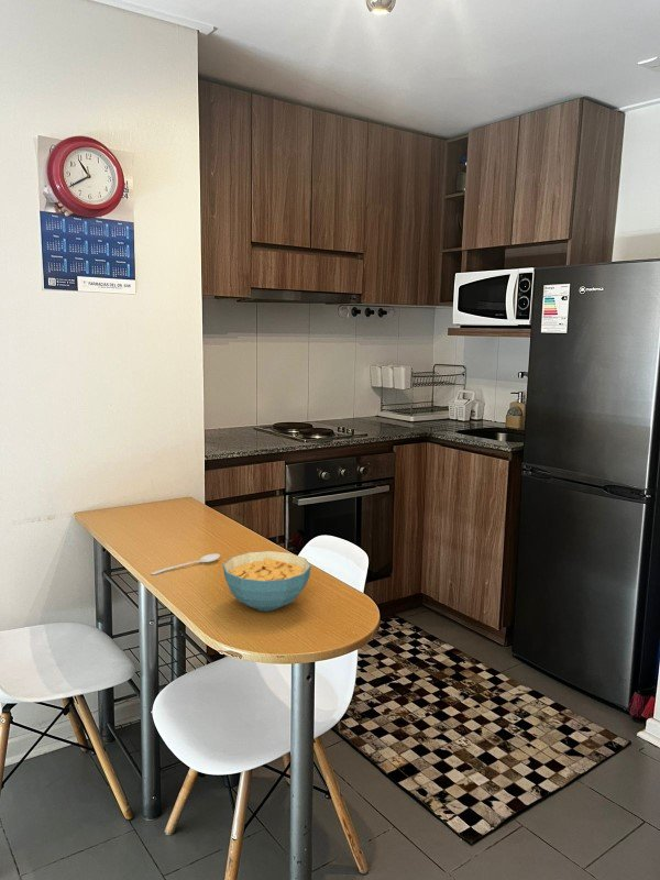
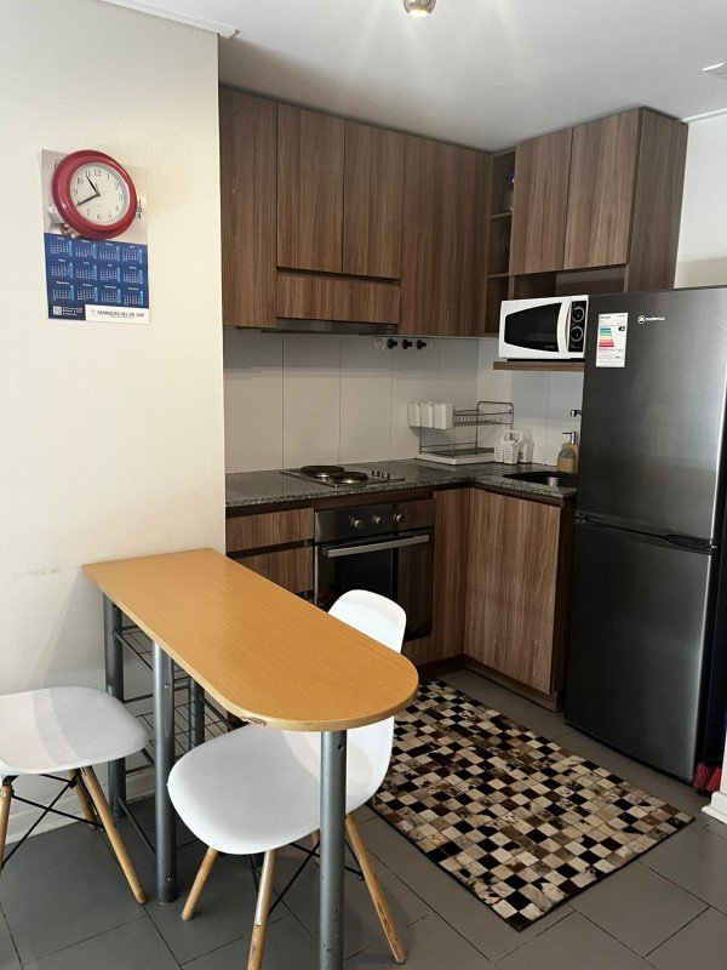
- cereal bowl (266, 585)
- stirrer (186, 563)
